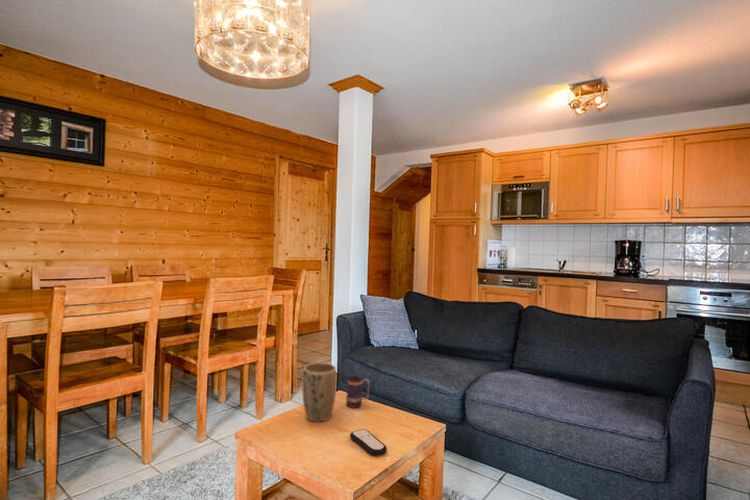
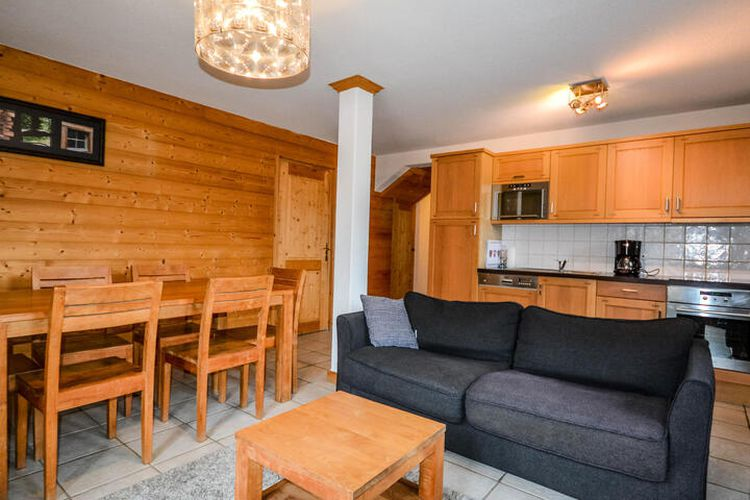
- mug (357, 391)
- plant pot (319, 392)
- remote control (368, 441)
